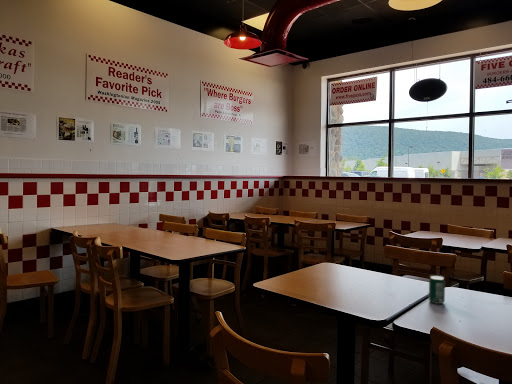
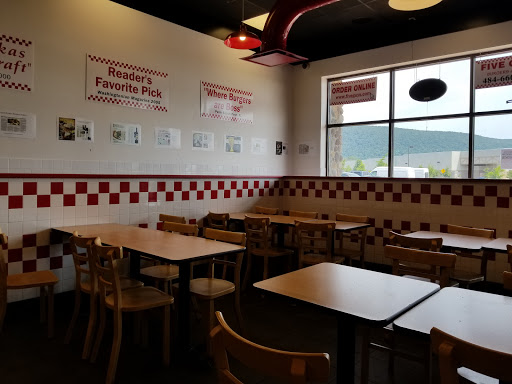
- beverage can (436, 289)
